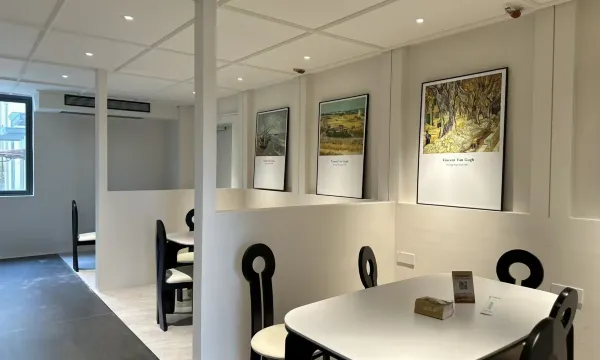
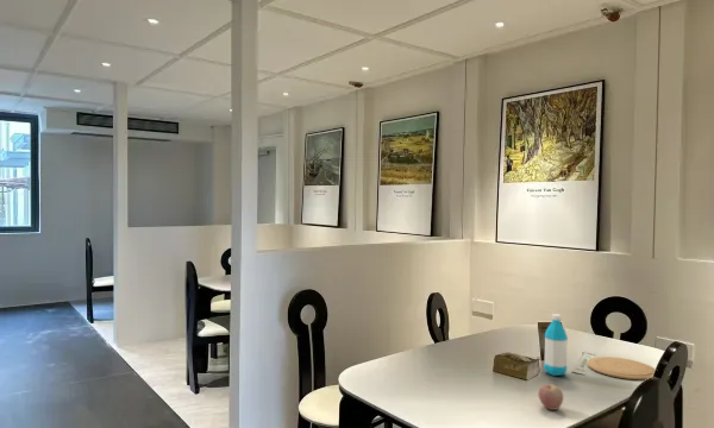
+ apple (550, 396)
+ water bottle (556, 344)
+ plate (621, 366)
